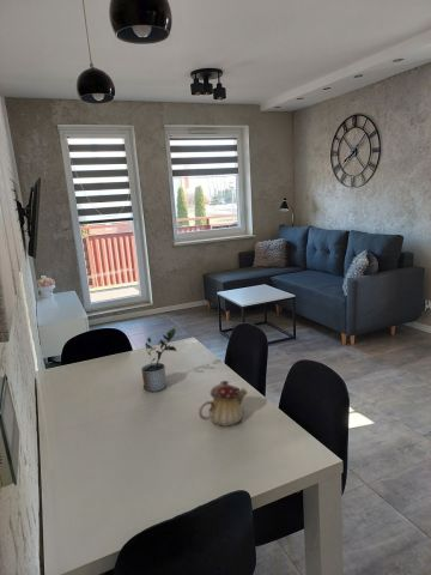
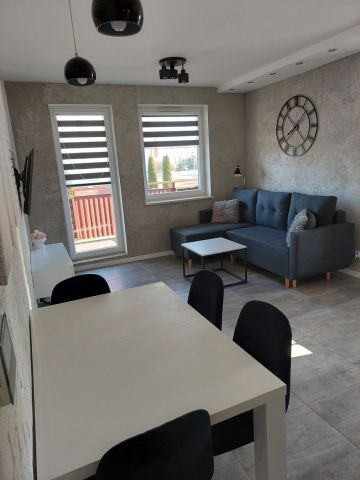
- potted plant (158, 359)
- teapot (223, 400)
